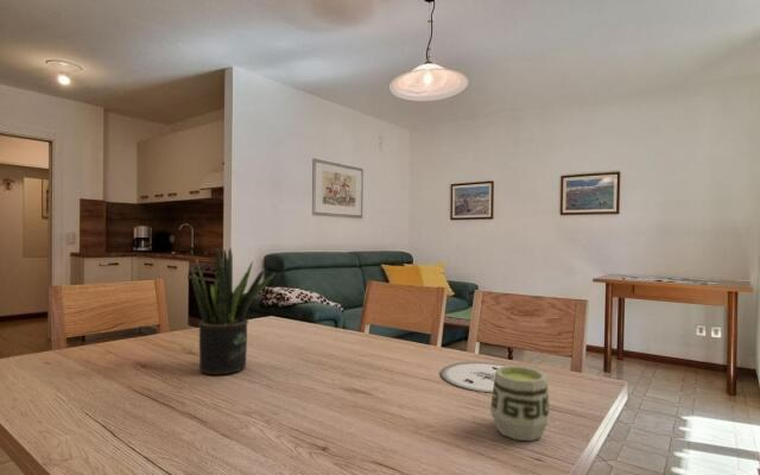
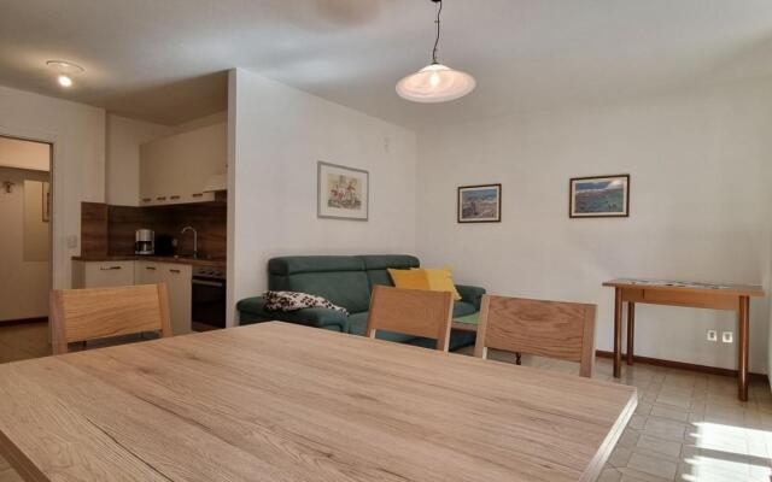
- plate (487, 374)
- potted plant (230, 308)
- cup (519, 401)
